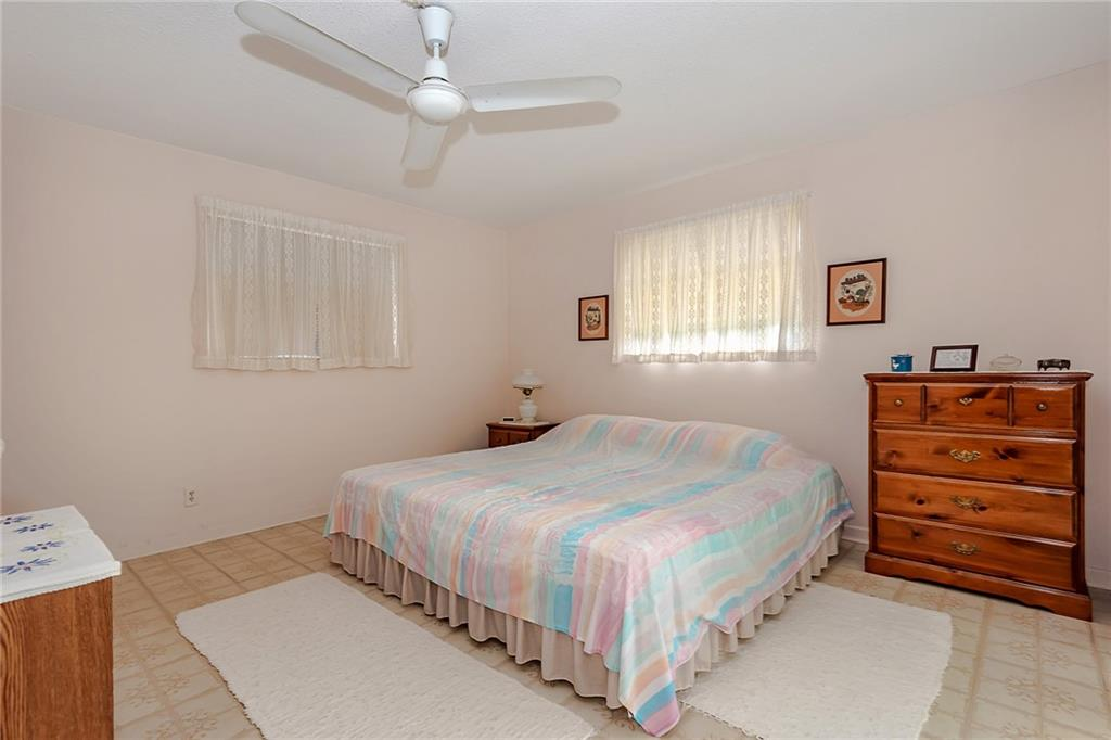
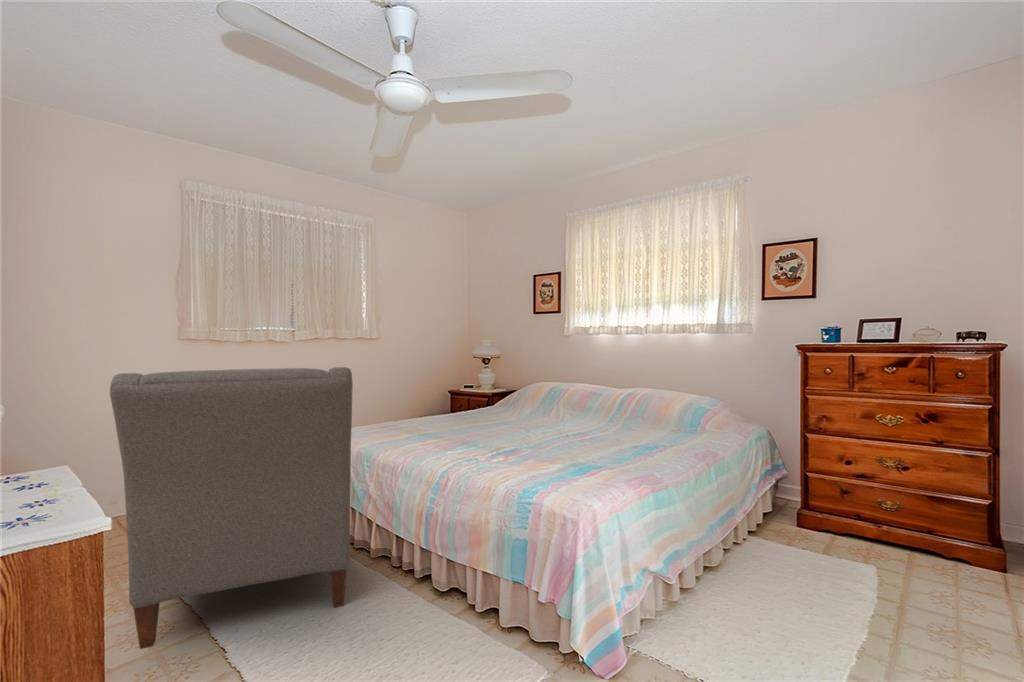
+ chair (253, 480)
